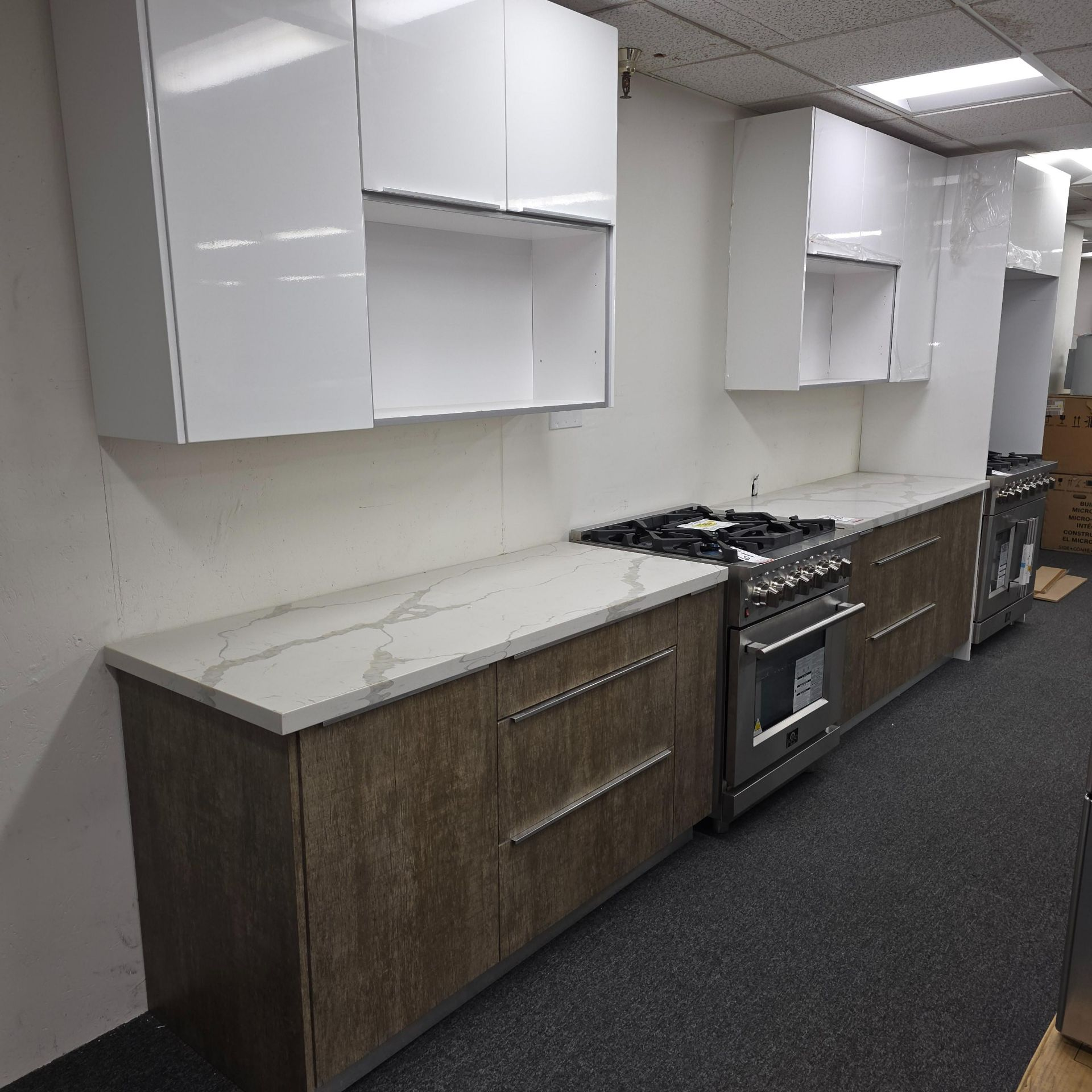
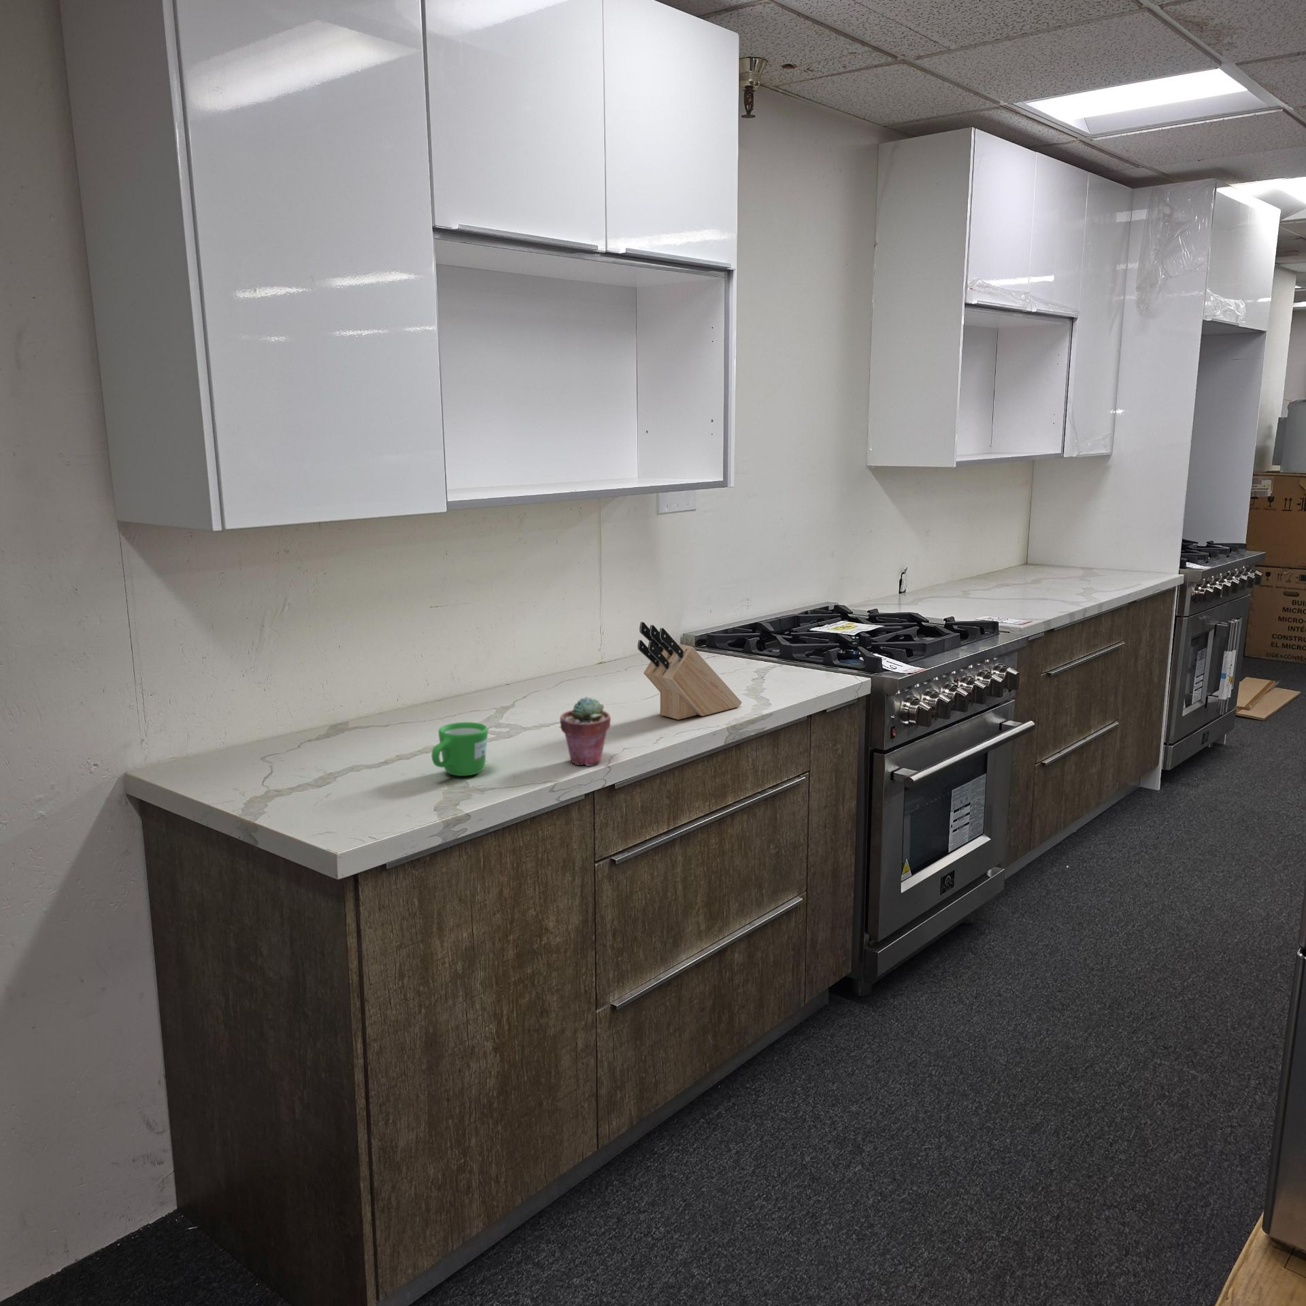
+ mug (457, 752)
+ potted succulent (585, 728)
+ knife block (688, 665)
